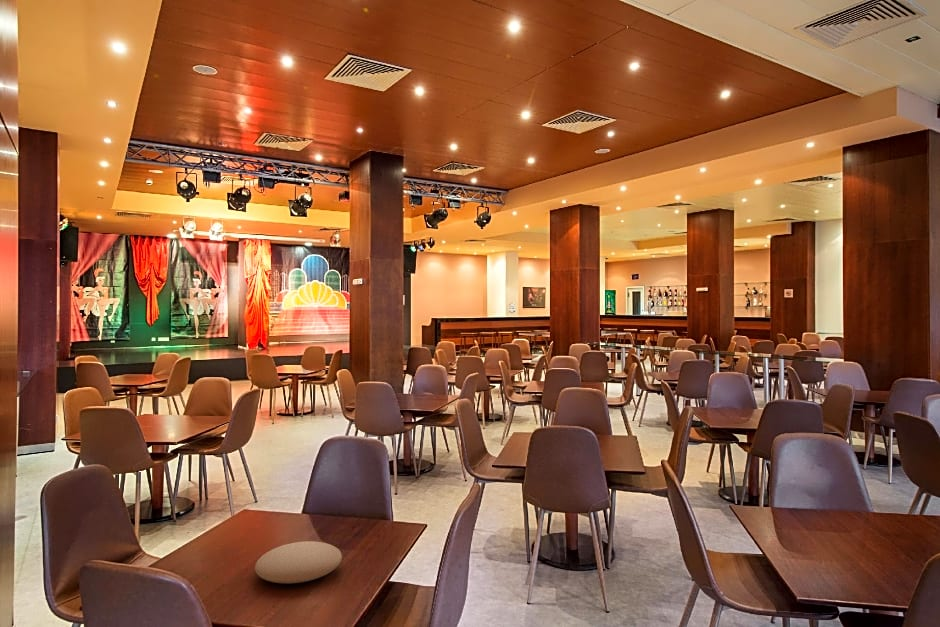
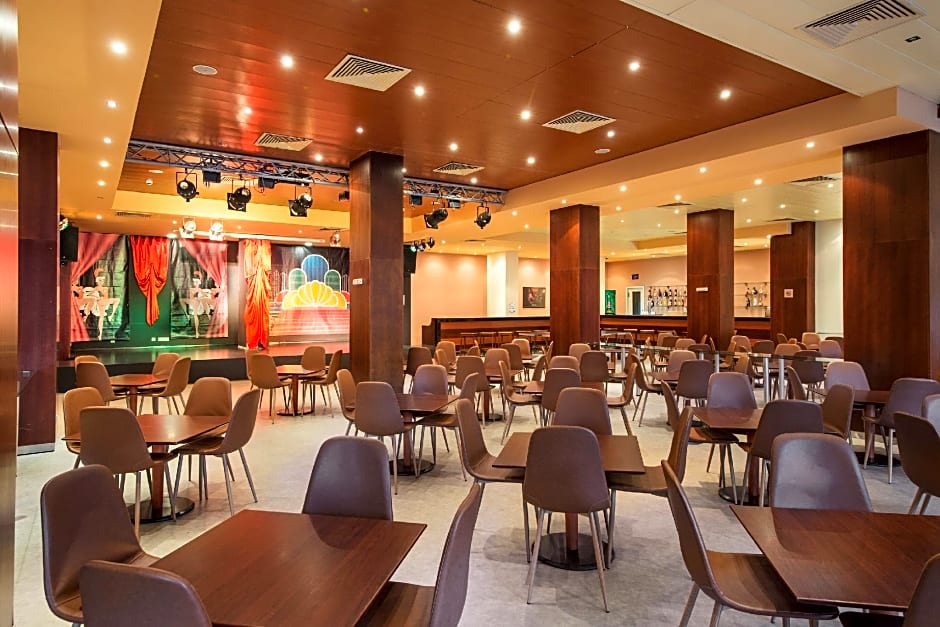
- plate (299, 557)
